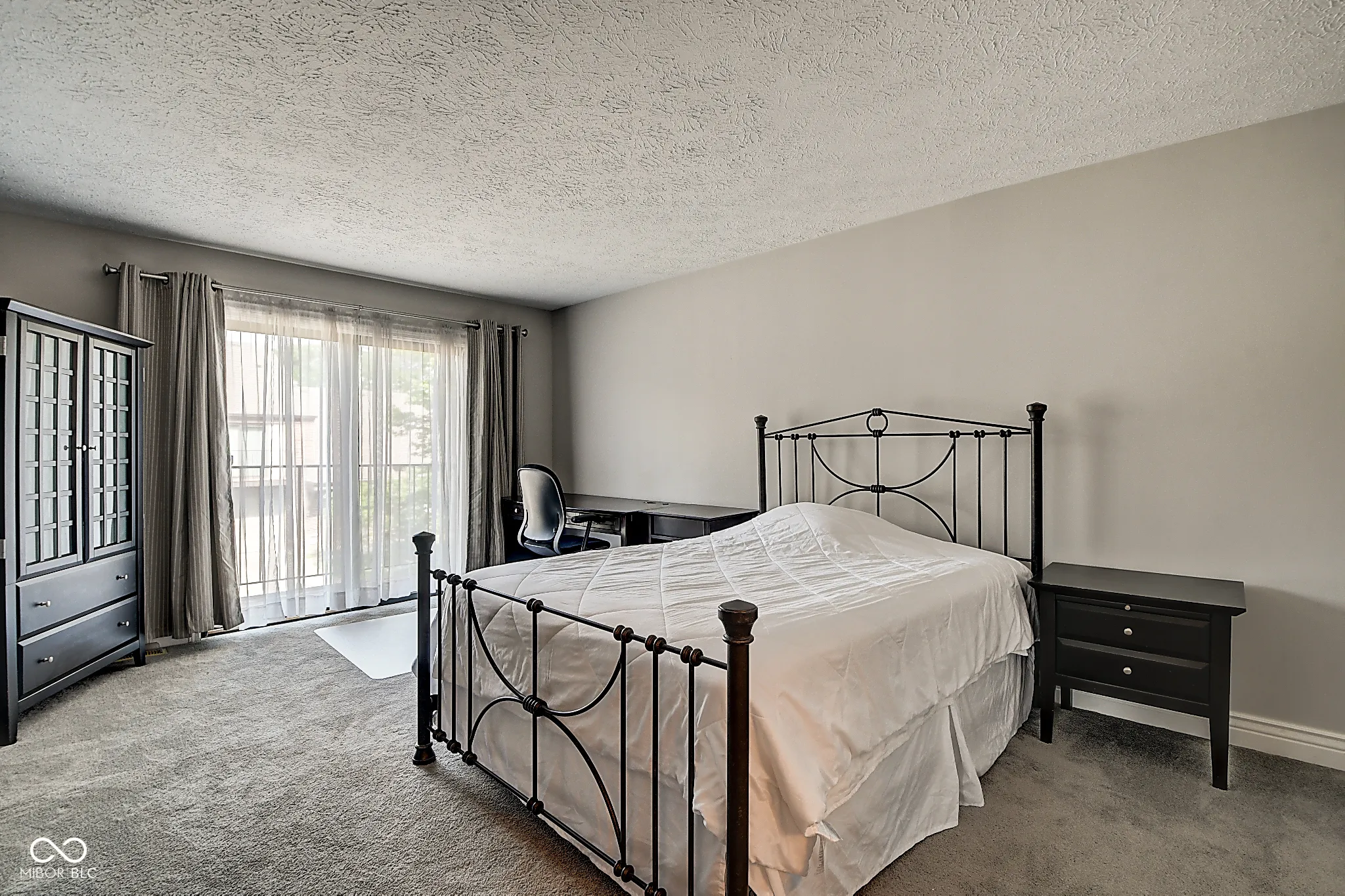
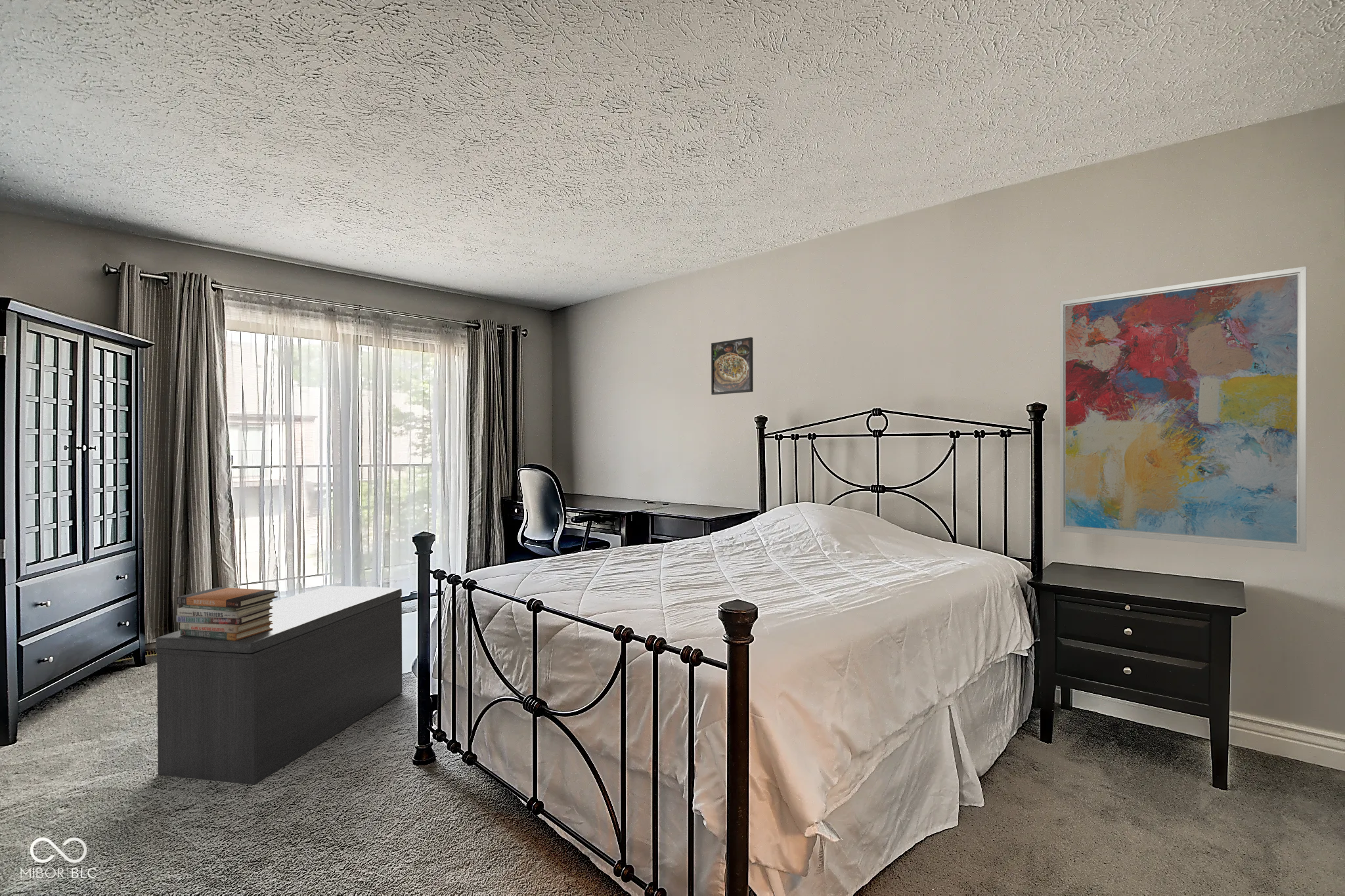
+ bench (296, 668)
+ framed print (731, 366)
+ book stack (227, 612)
+ wall art (1170, 413)
